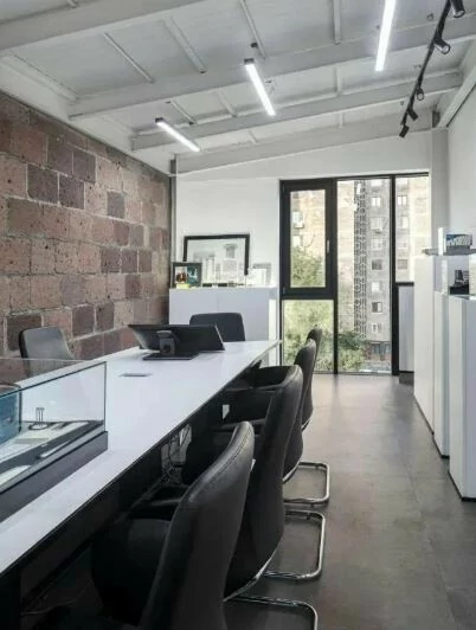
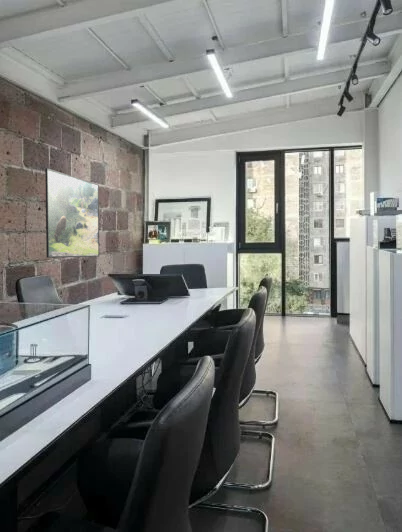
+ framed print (75, 217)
